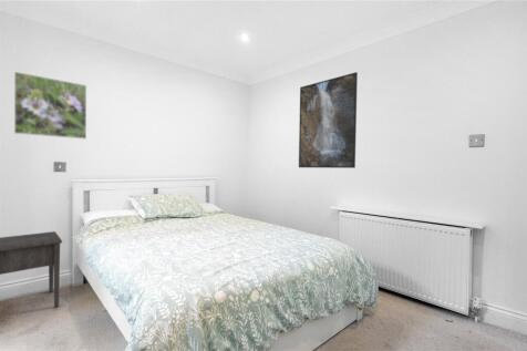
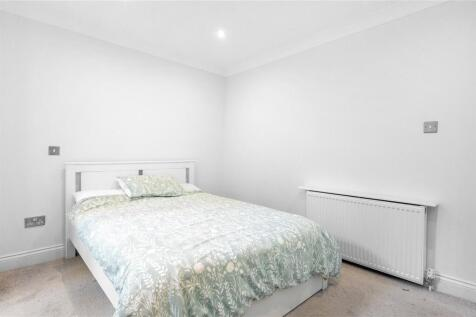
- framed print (52, 107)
- nightstand (24, 269)
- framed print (324, 124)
